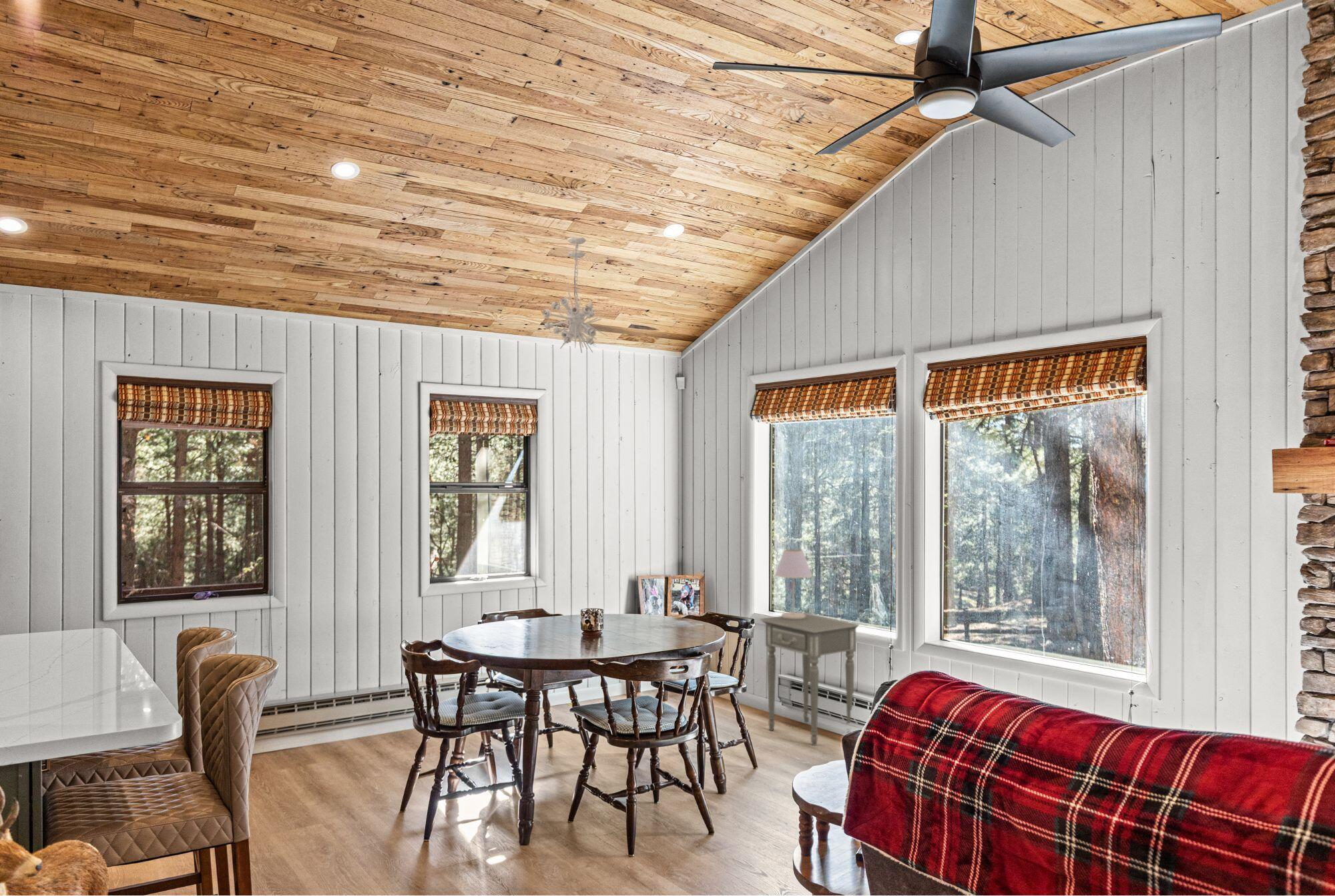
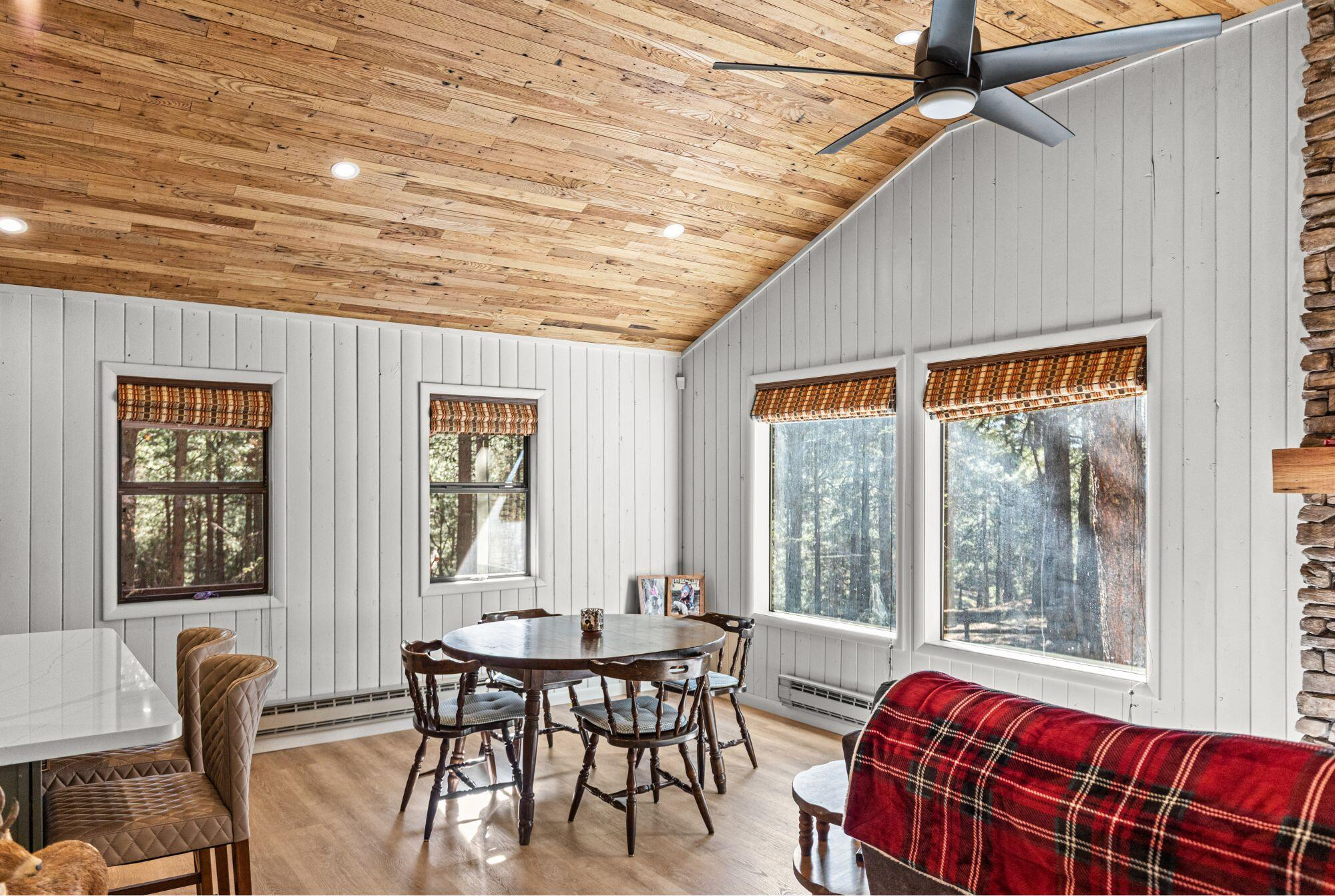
- table lamp (793, 584)
- side table (808, 677)
- chandelier (575, 300)
